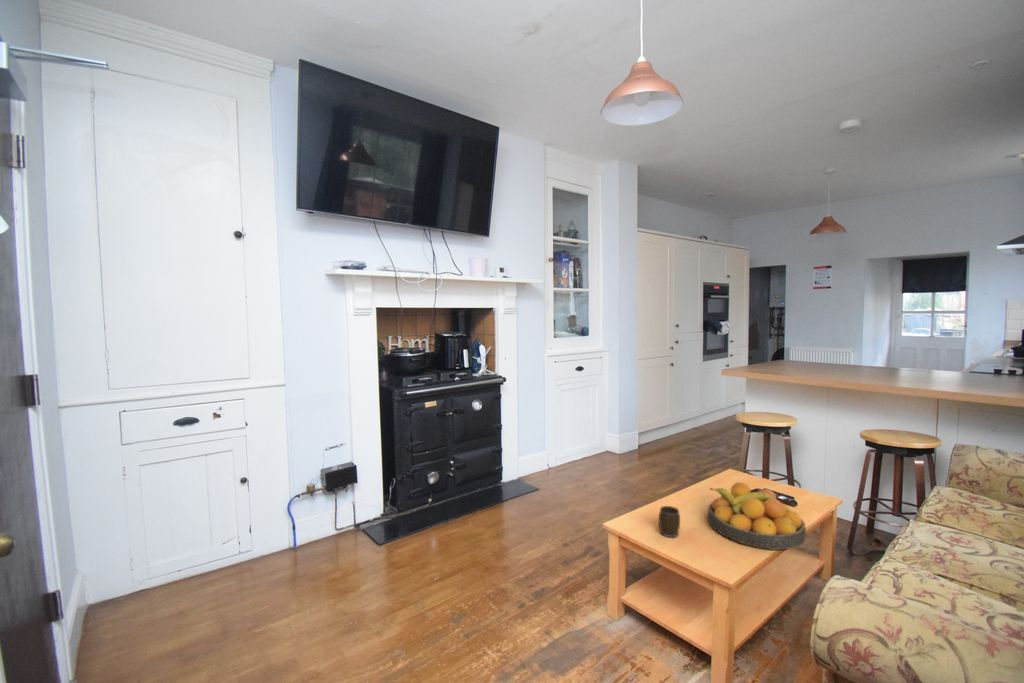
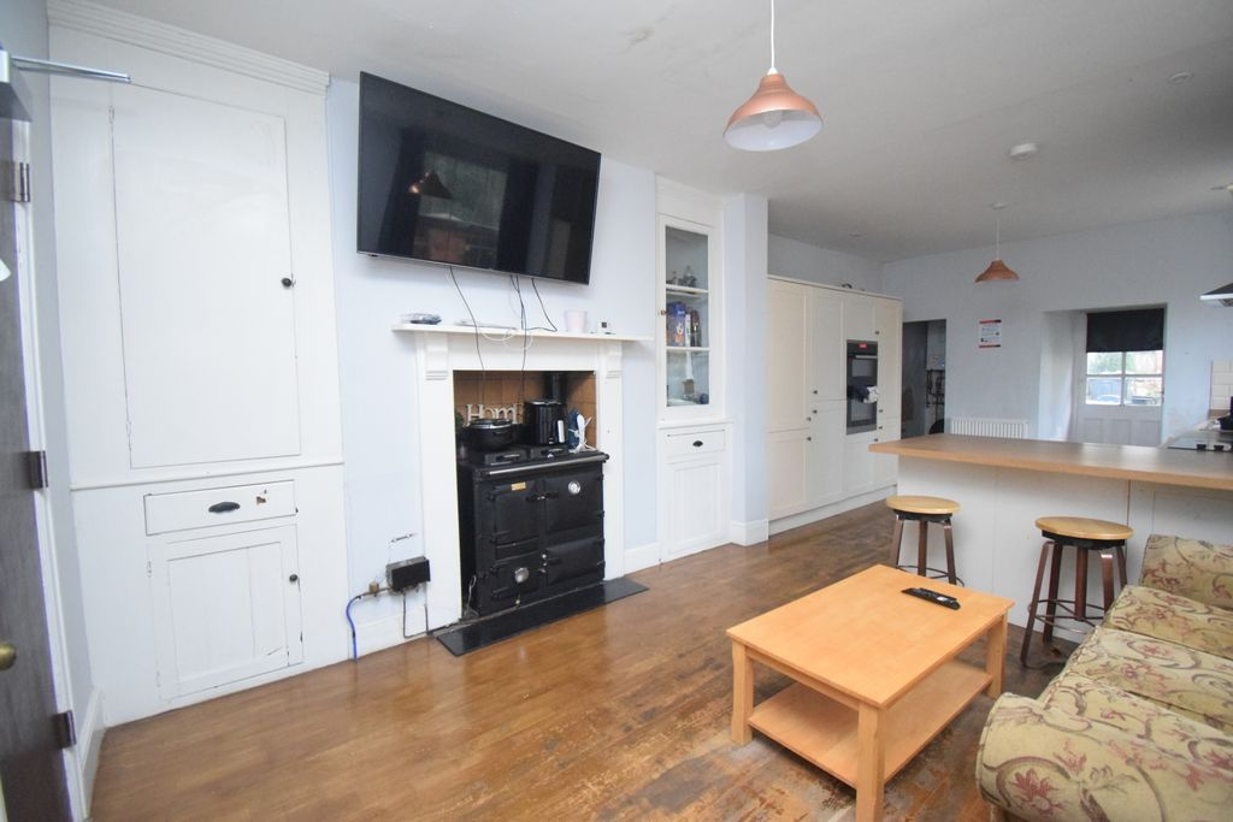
- mug (671, 519)
- fruit bowl (754, 509)
